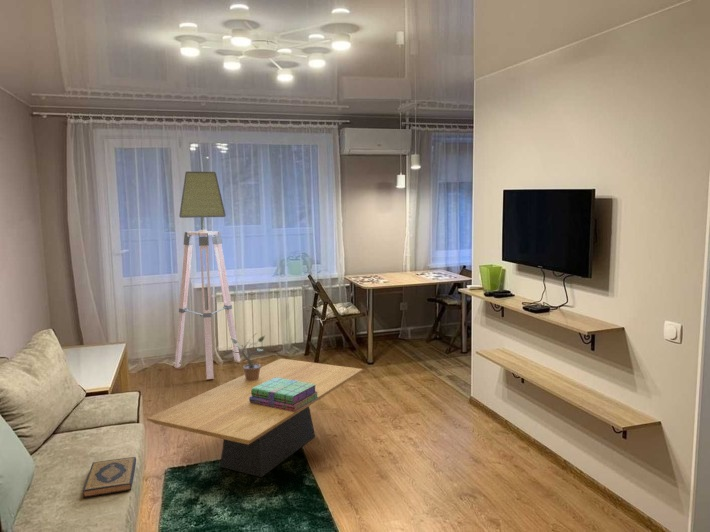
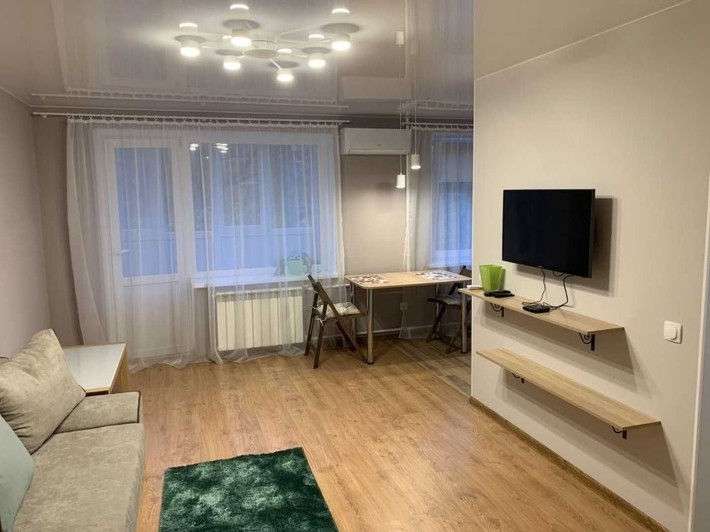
- stack of books (284, 393)
- potted plant (247, 353)
- coffee table (269, 420)
- floor lamp (202, 272)
- hardback book (111, 475)
